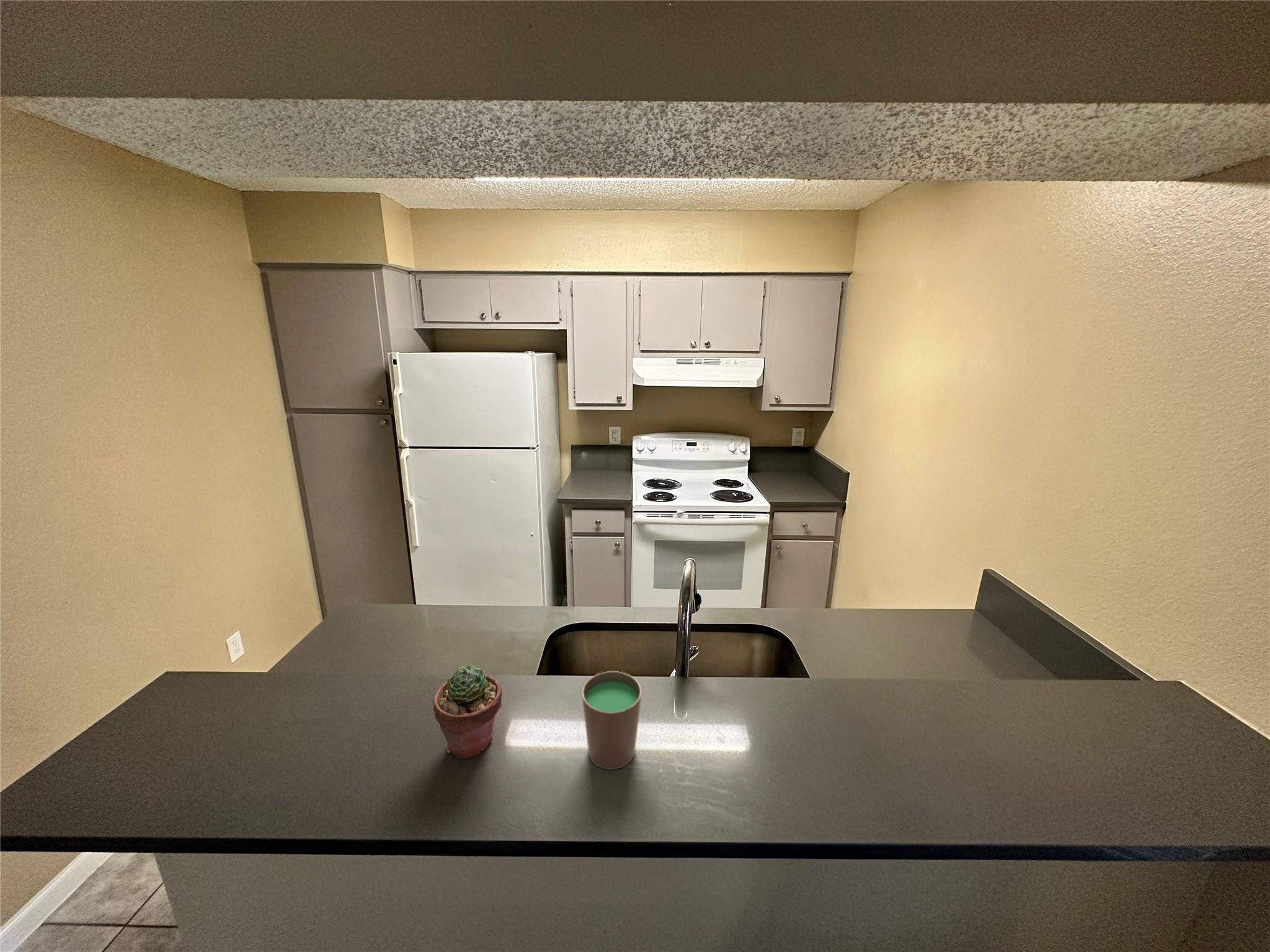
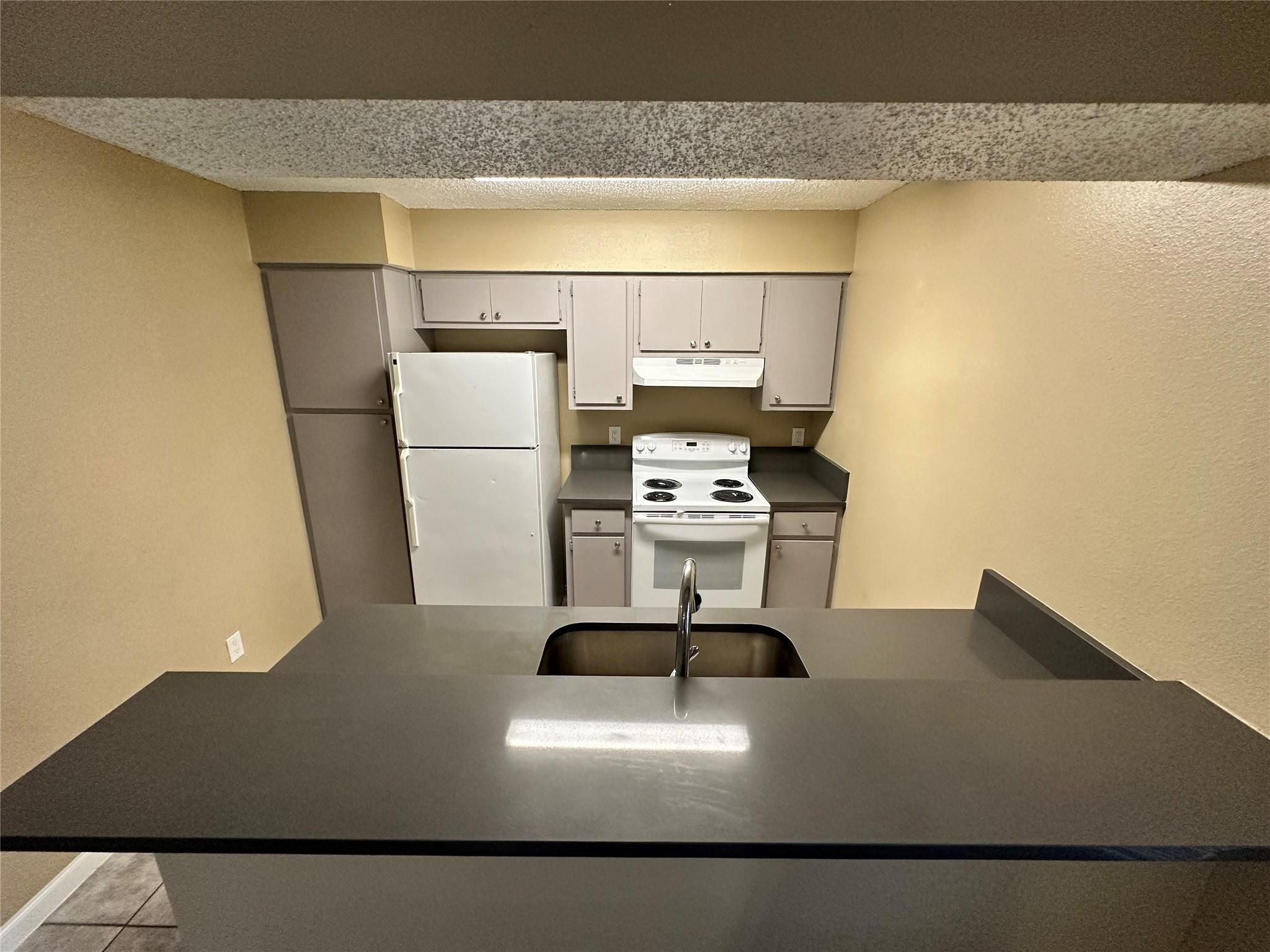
- potted succulent (469, 707)
- cup (611, 721)
